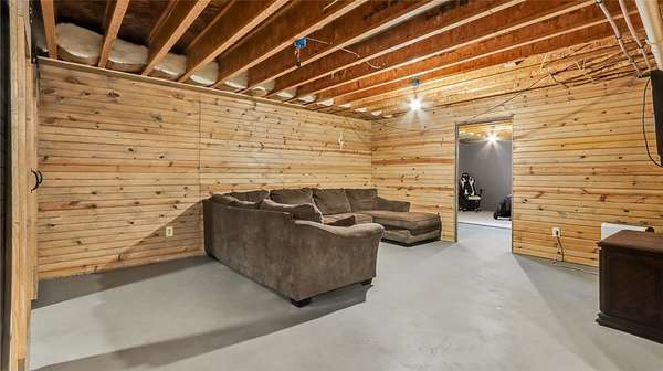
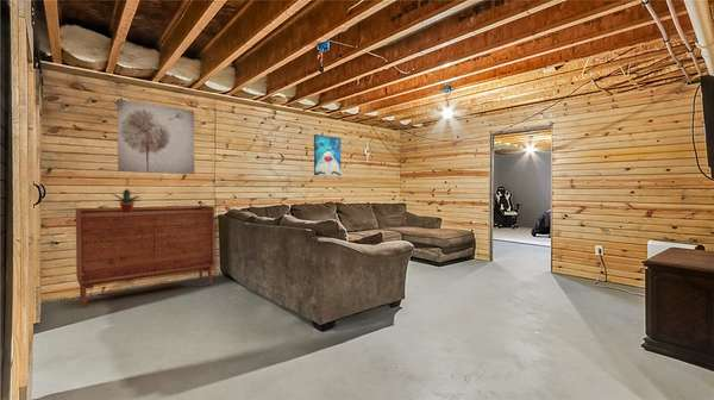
+ wall art (158, 139)
+ wall art (327, 156)
+ sideboard (150, 249)
+ potted plant (126, 200)
